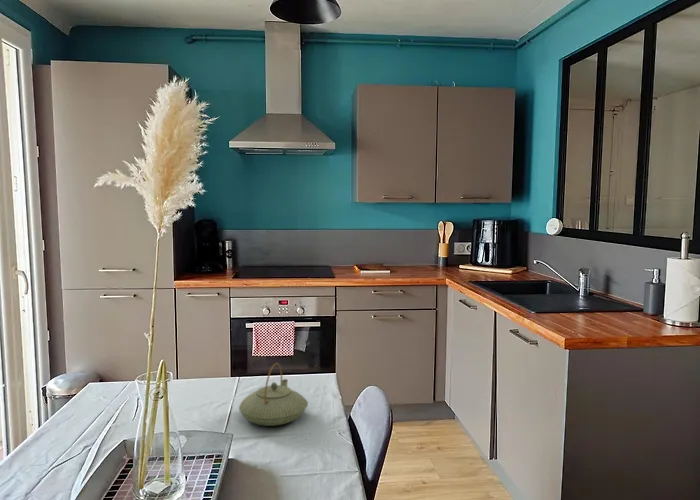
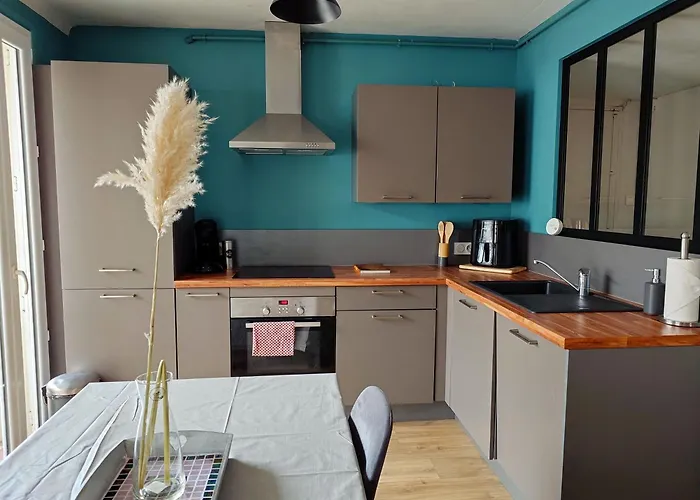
- teapot (275, 389)
